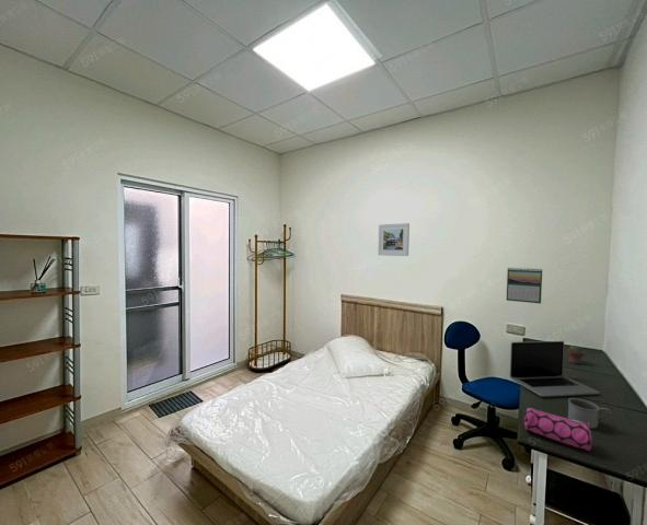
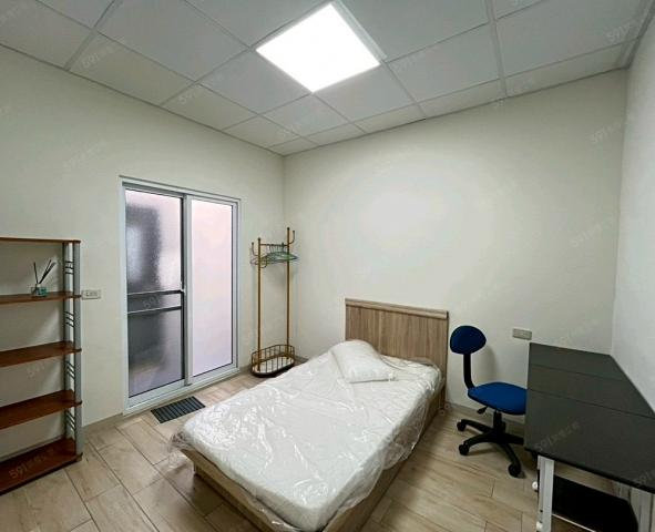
- laptop (553, 366)
- pencil case (555, 425)
- calendar (523, 284)
- potted succulent (575, 353)
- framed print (393, 240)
- mug (585, 412)
